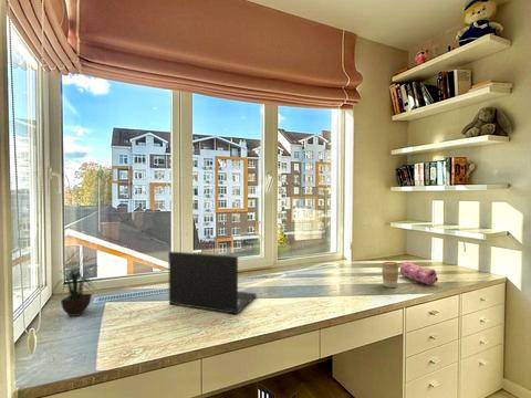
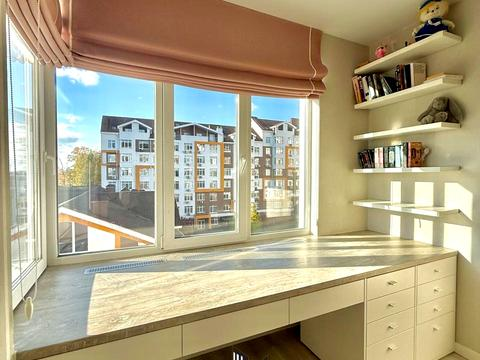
- coffee cup (389, 273)
- laptop (214, 274)
- pencil case (417, 272)
- potted plant (76, 273)
